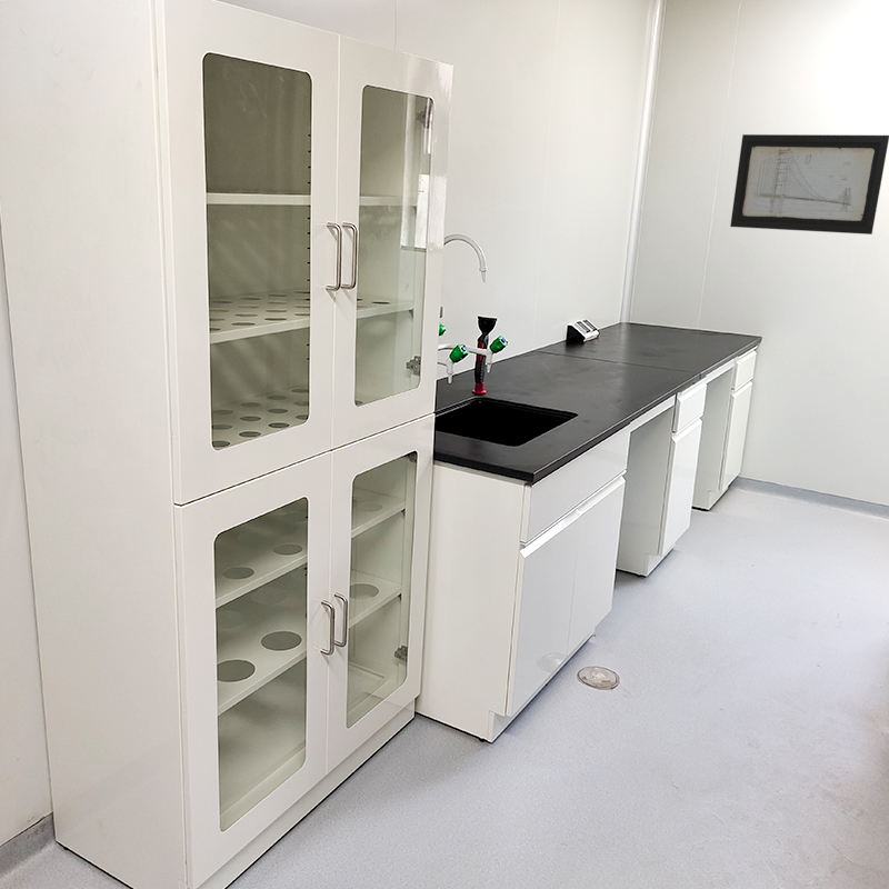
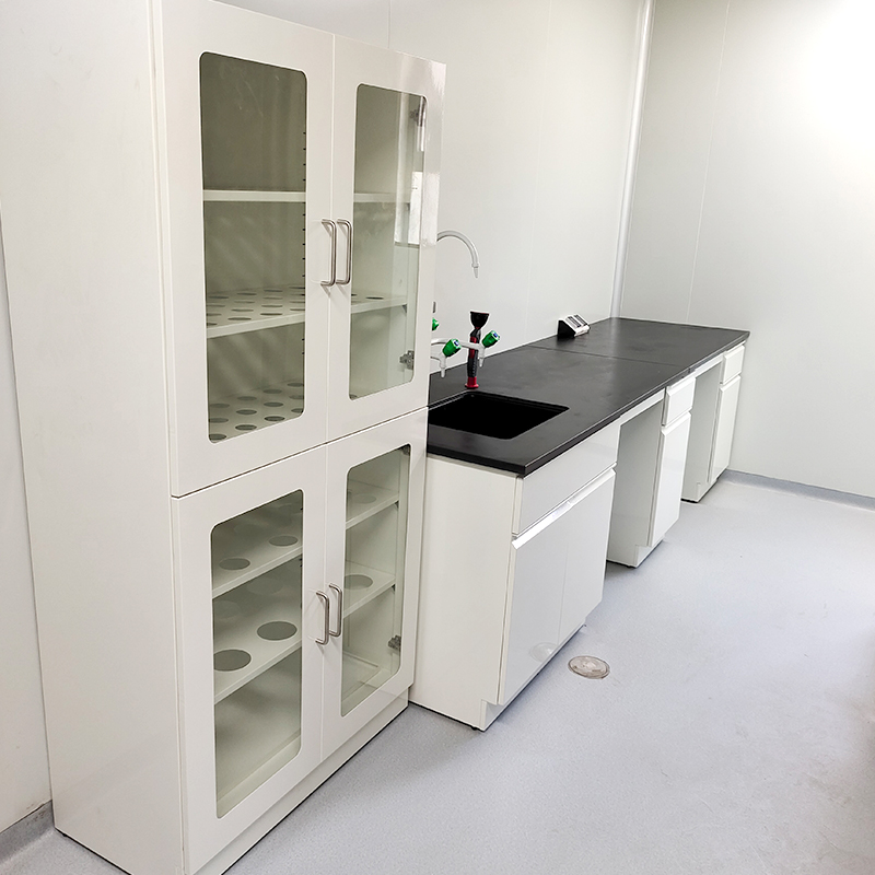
- wall art (806, 183)
